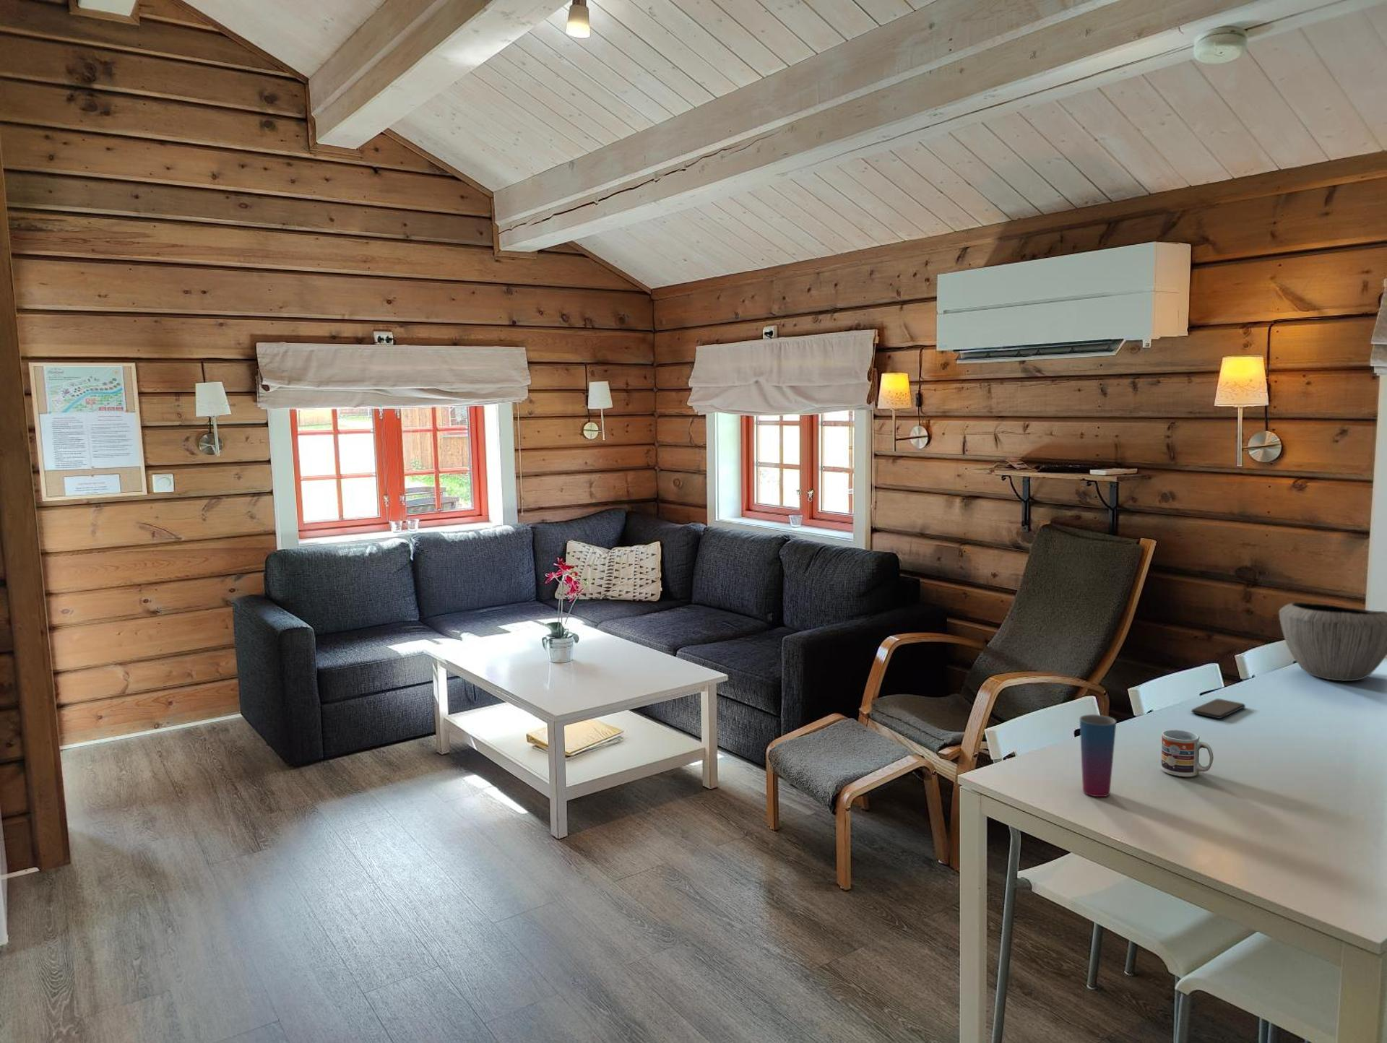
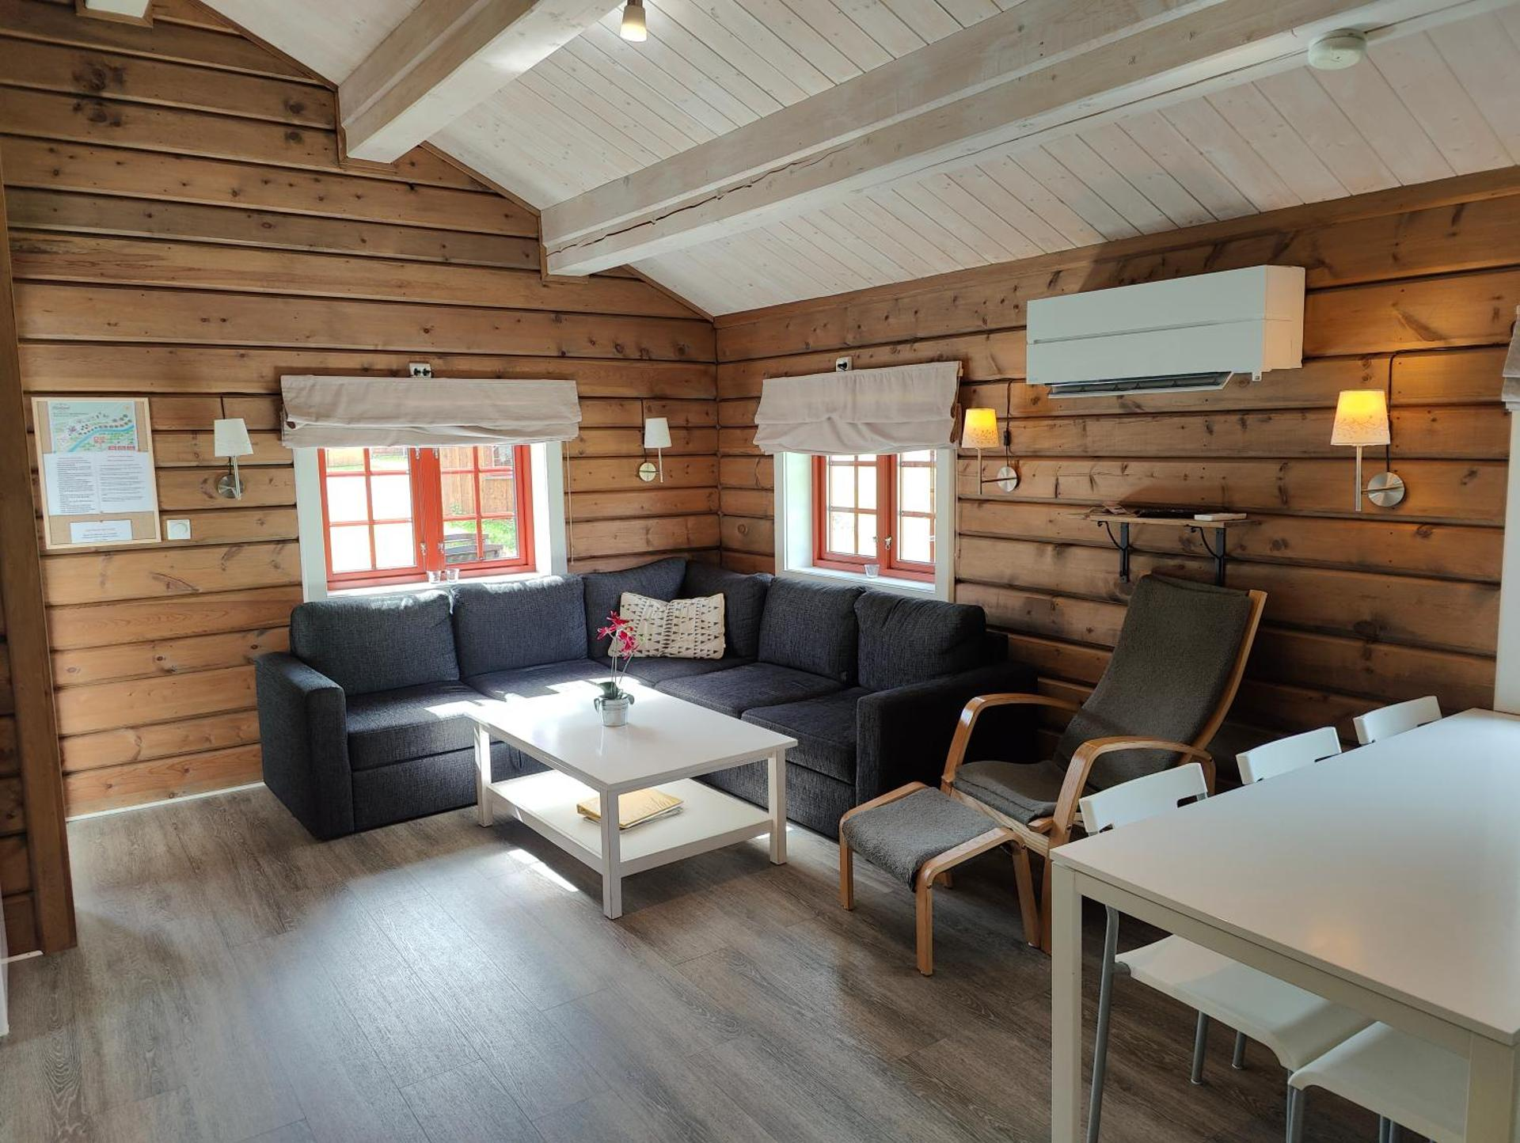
- smartphone (1218, 708)
- cup (1097, 756)
- cup (1187, 754)
- bowl (1336, 641)
